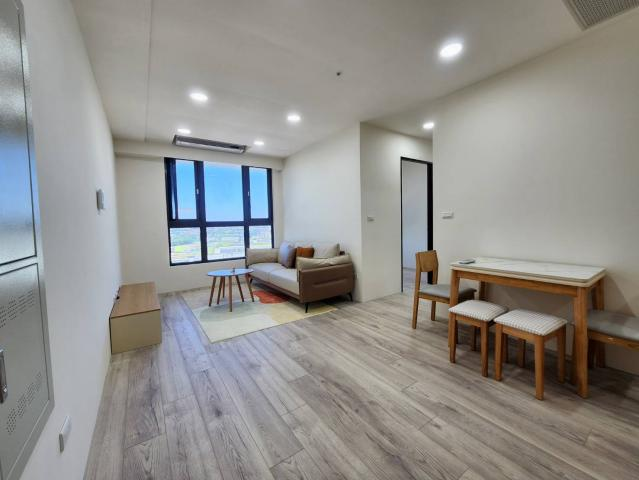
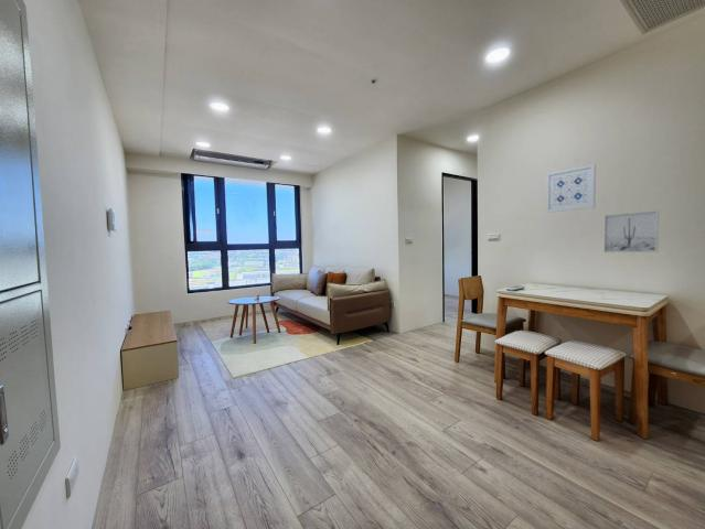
+ wall art (569, 190)
+ wall art (629, 233)
